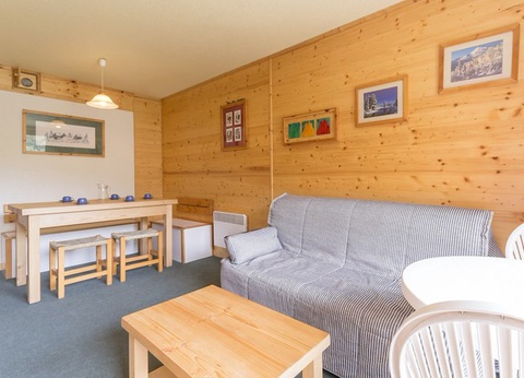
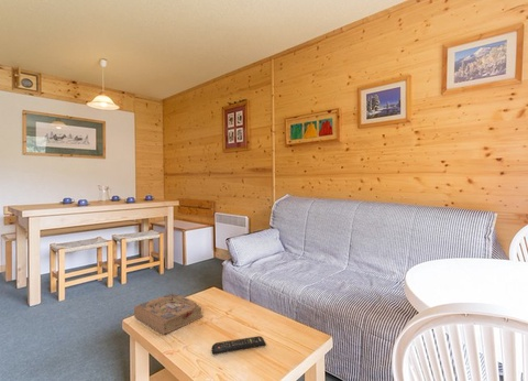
+ remote control (239, 345)
+ book (170, 311)
